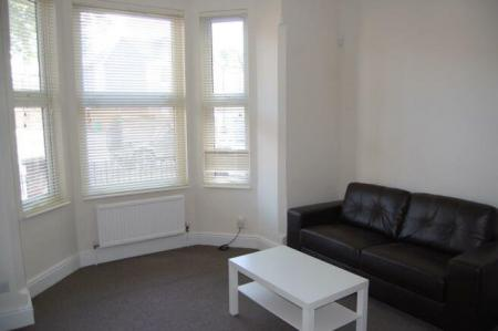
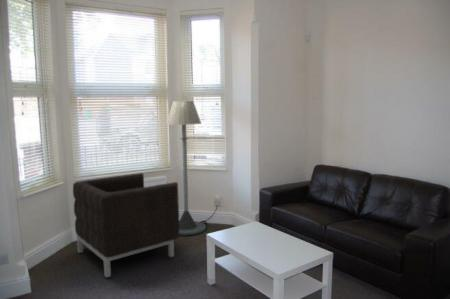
+ floor lamp (185, 166)
+ armchair (127, 217)
